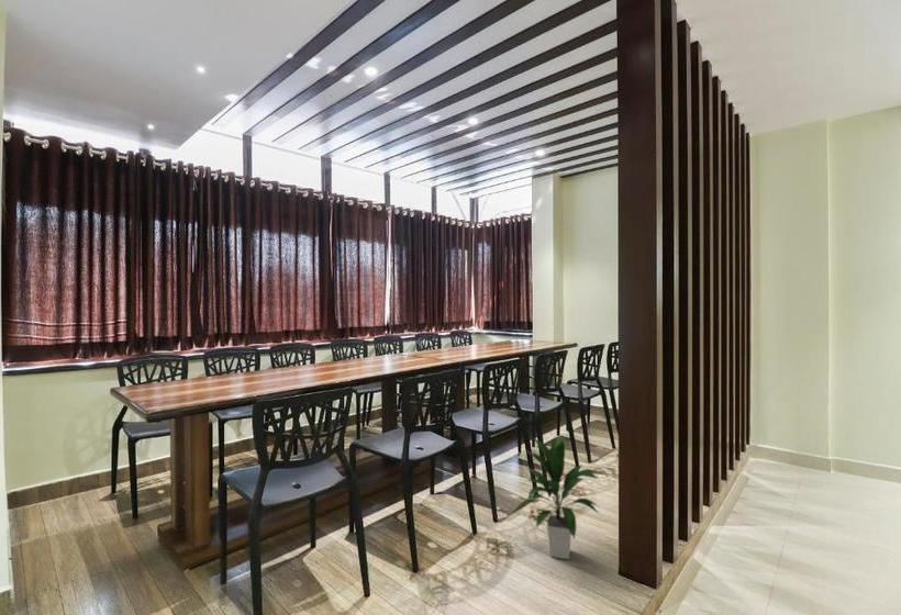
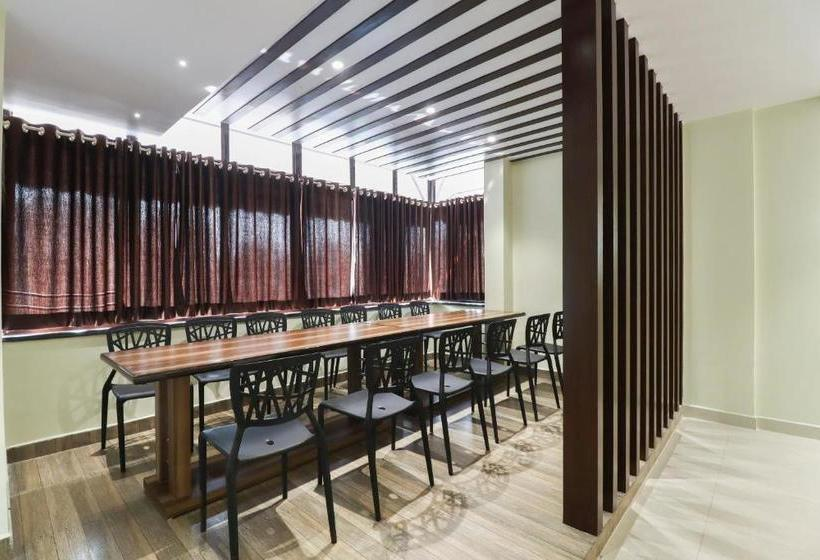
- indoor plant (555, 492)
